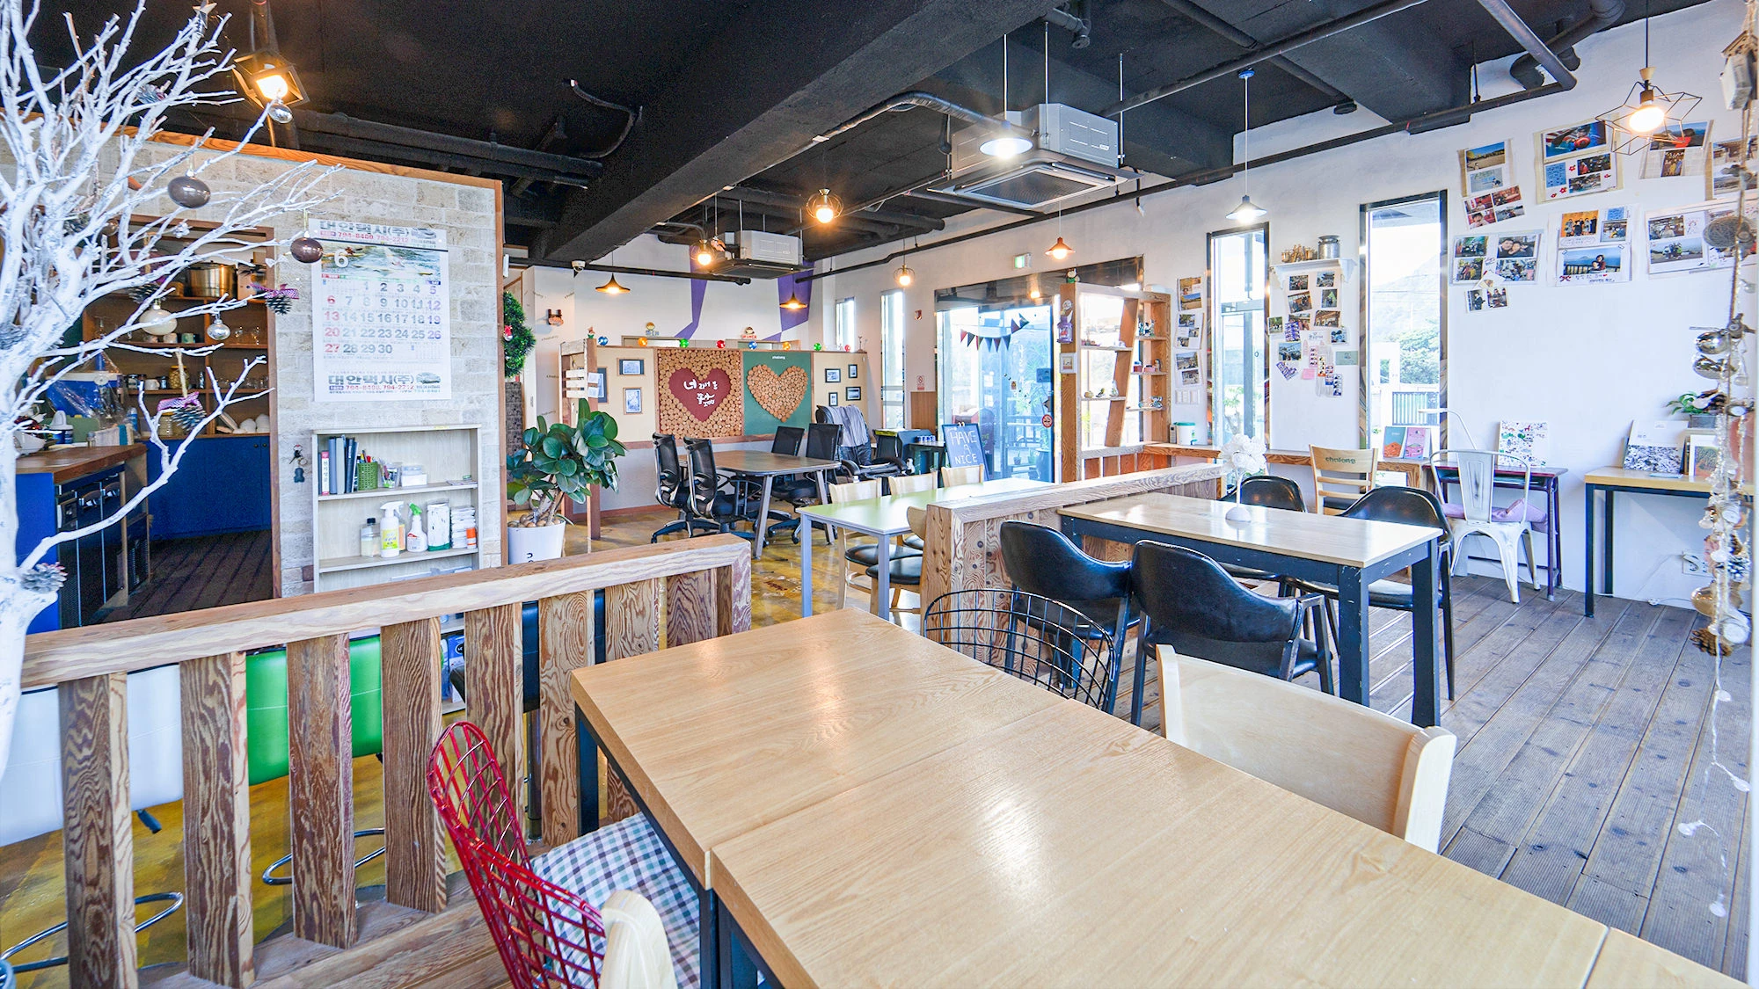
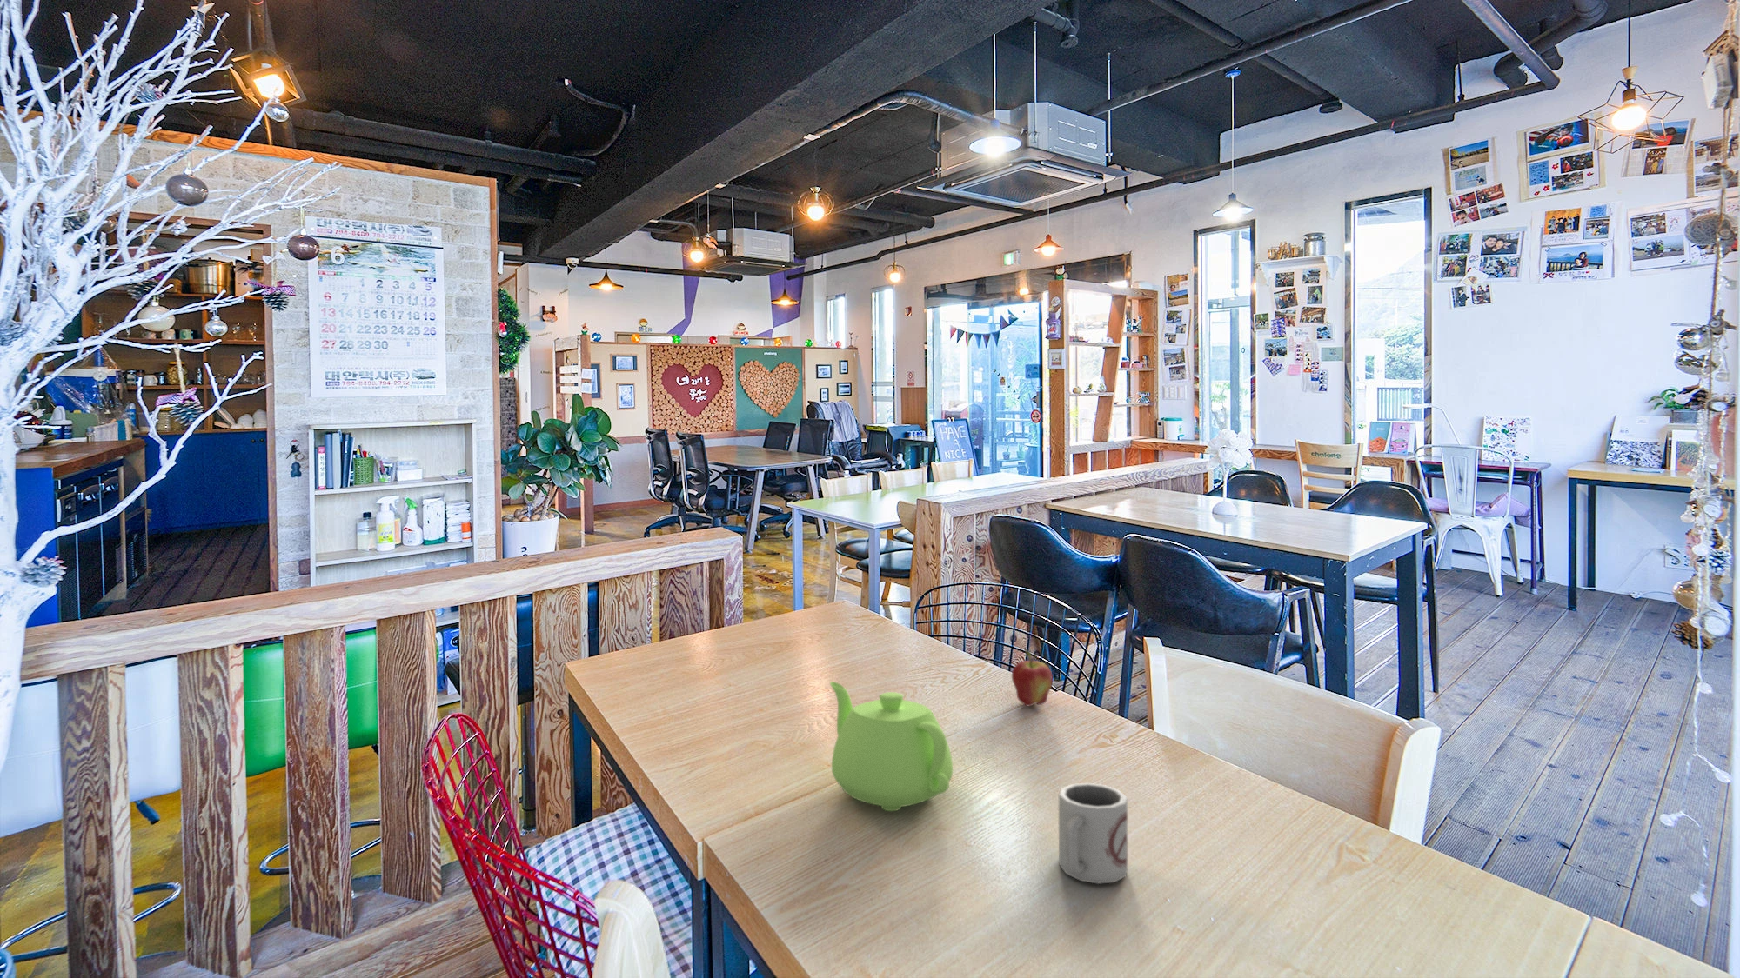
+ teapot (884, 742)
+ fruit (1031, 675)
+ cup (1089, 836)
